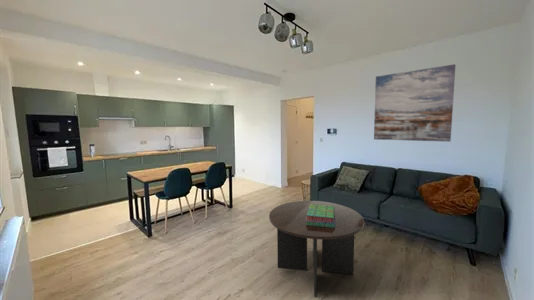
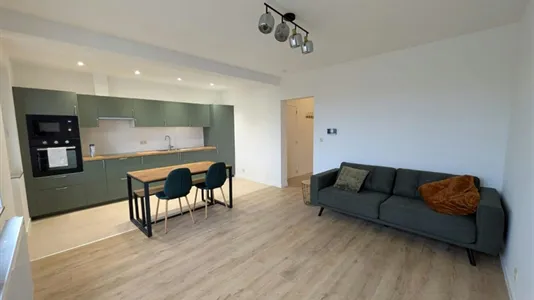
- coffee table (314, 243)
- stack of books (321, 214)
- wall art (410, 106)
